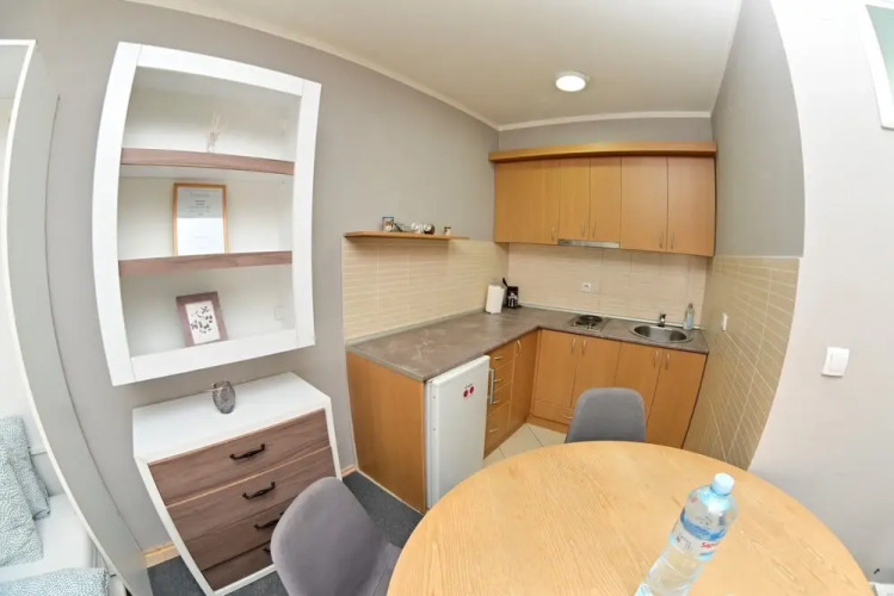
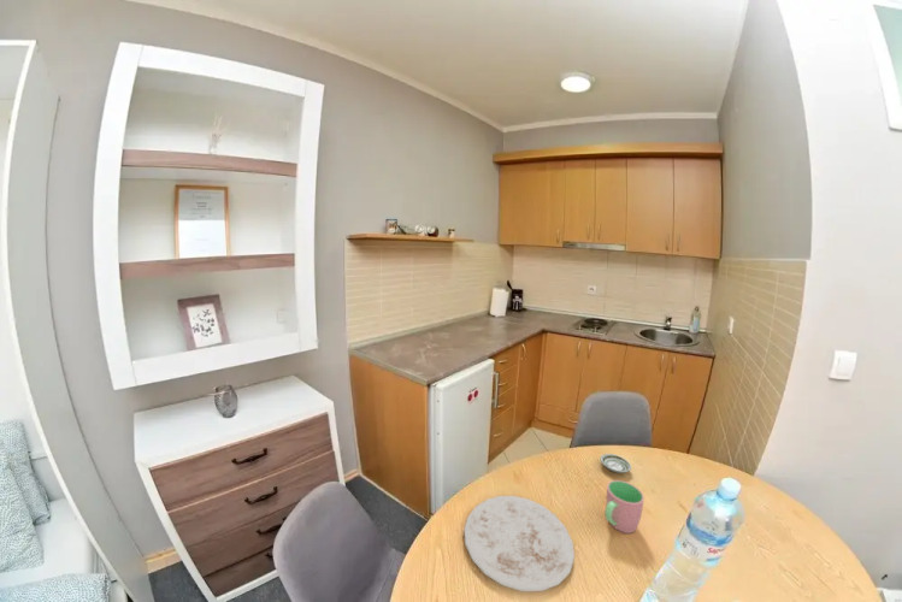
+ cup (620, 509)
+ saucer (614, 465)
+ plate (517, 537)
